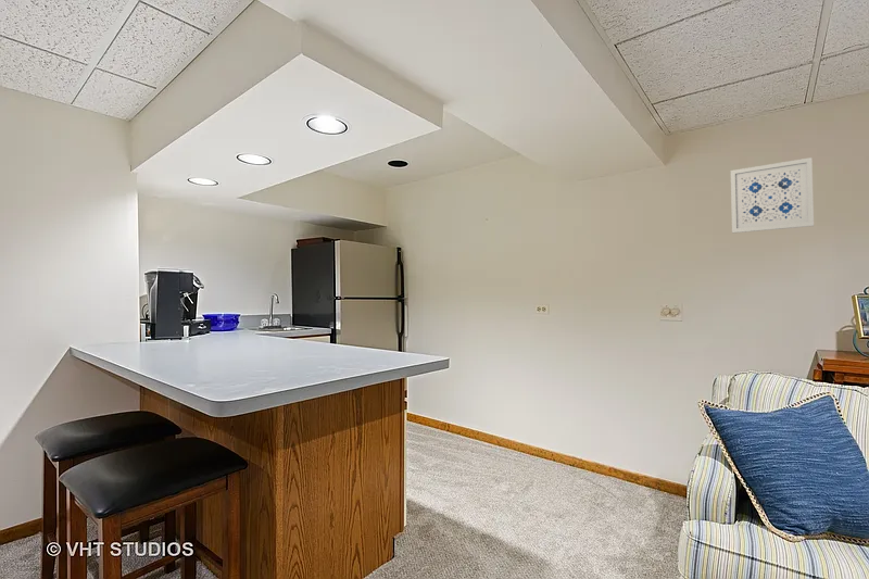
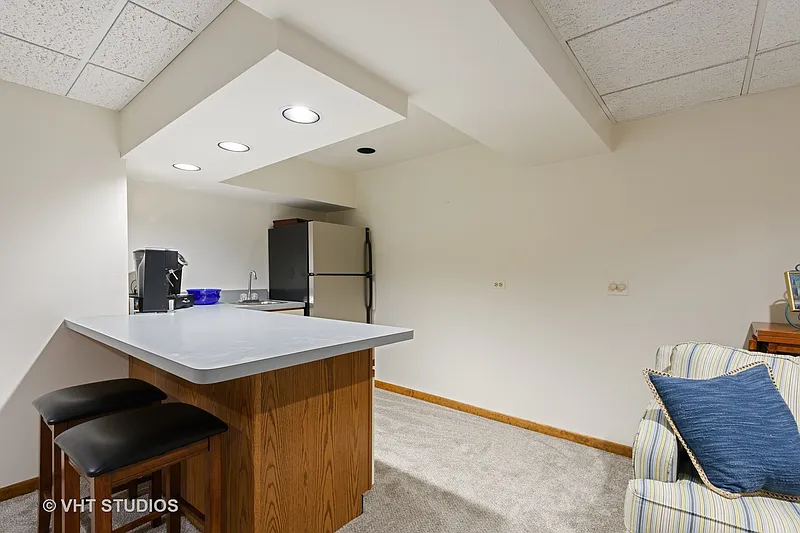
- wall art (770, 197)
